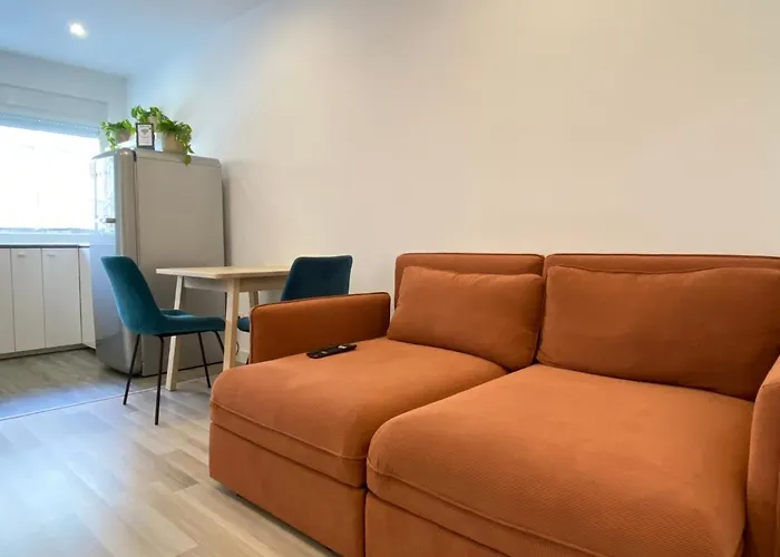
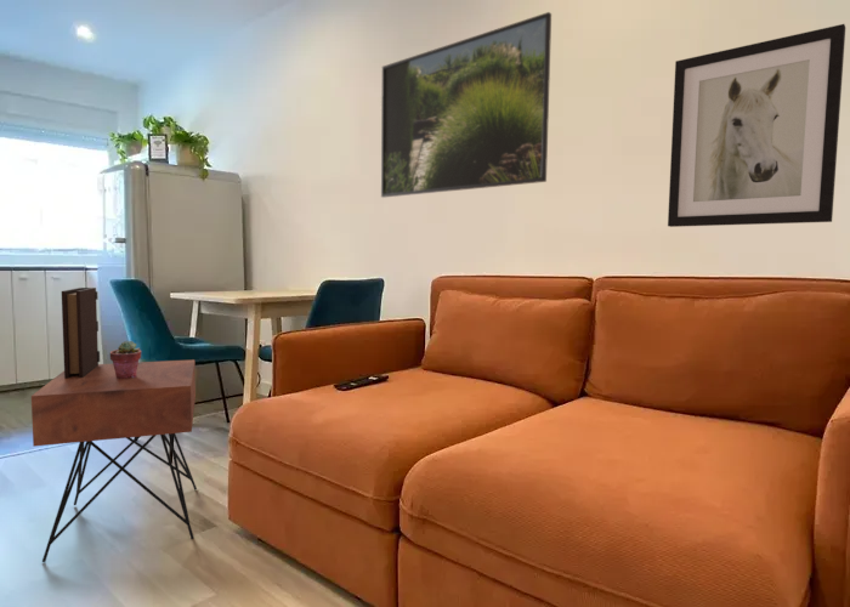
+ potted succulent (125, 358)
+ nightstand (129, 444)
+ wall art (748, 136)
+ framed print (454, 117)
+ book (80, 329)
